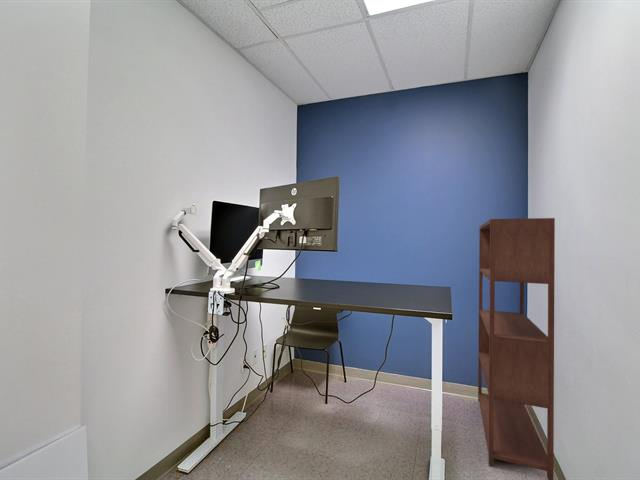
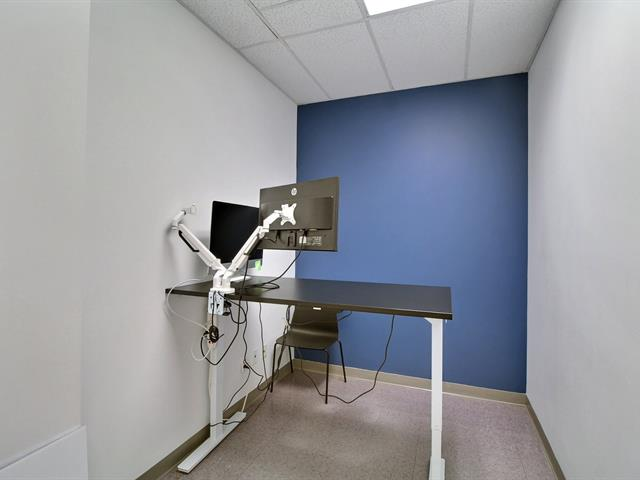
- bookshelf (508, 327)
